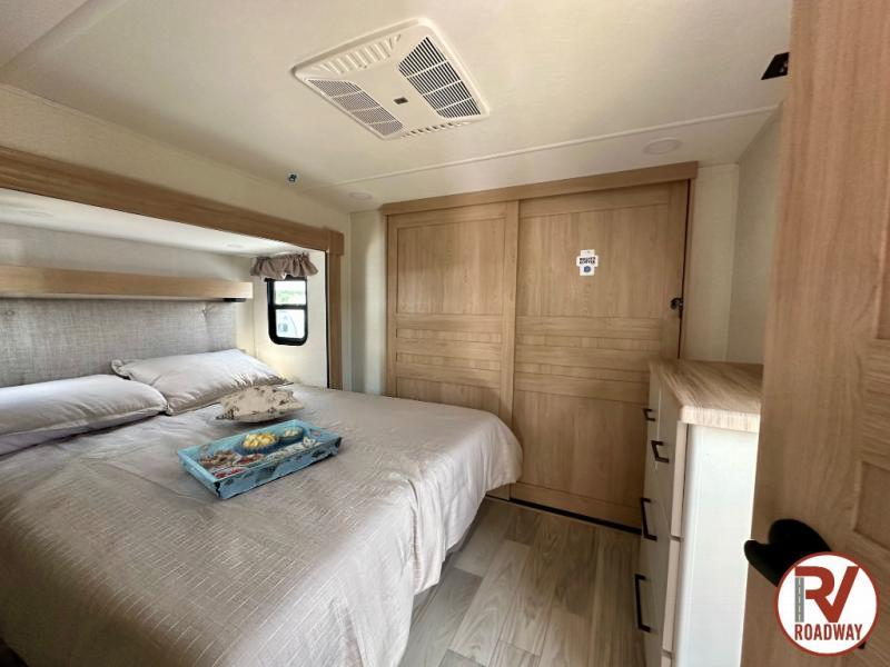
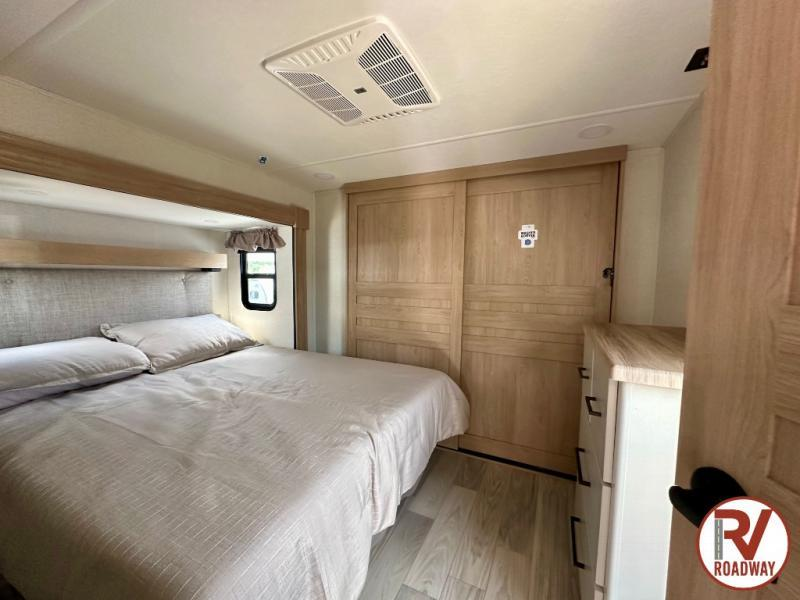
- decorative pillow (260, 404)
- serving tray (264, 450)
